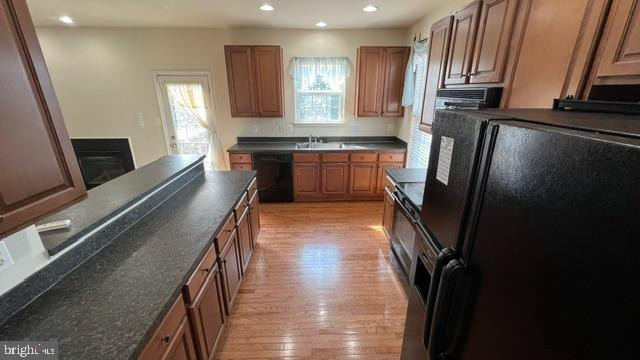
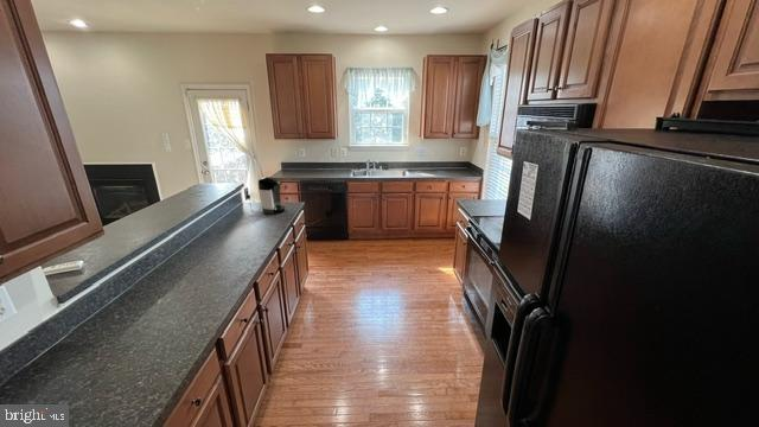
+ coffee maker (267, 196)
